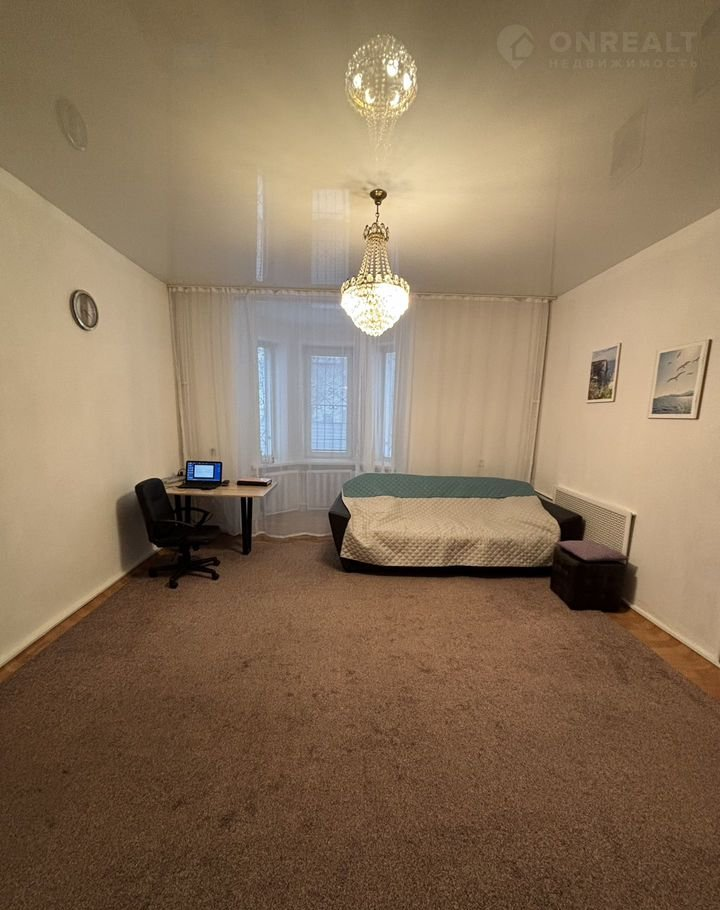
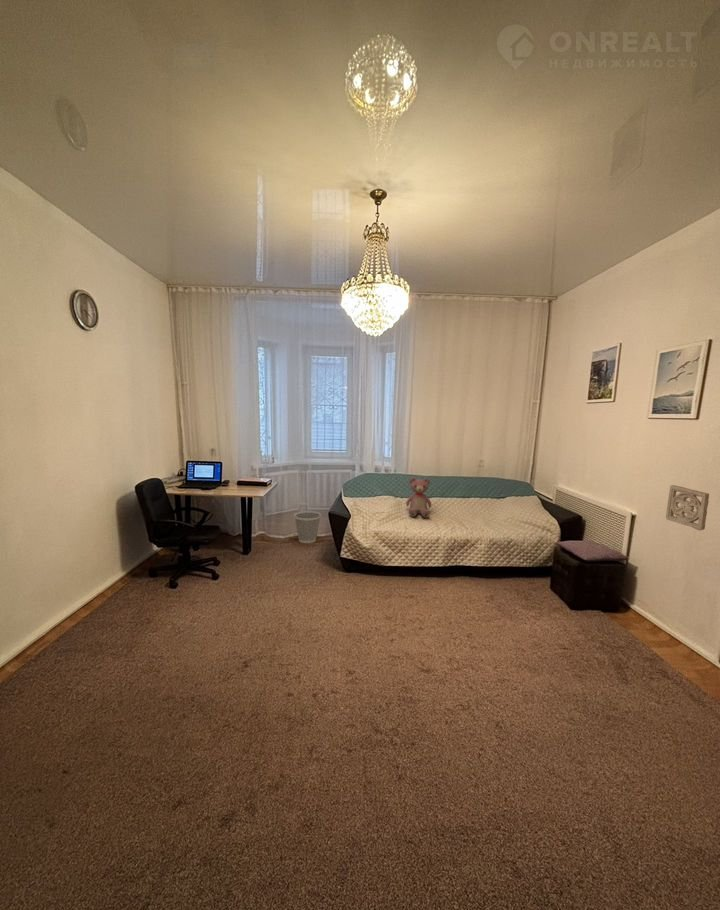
+ teddy bear (419, 496)
+ wall ornament (686, 507)
+ wastebasket (307, 527)
